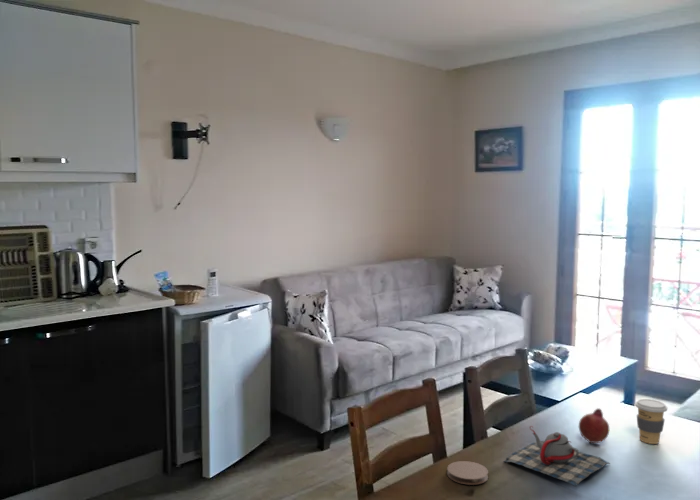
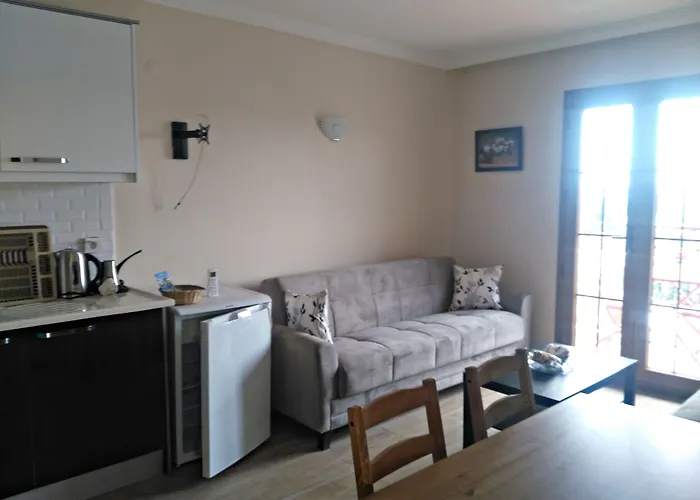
- teapot (557, 448)
- coaster (467, 472)
- coffee cup (650, 421)
- fruit (594, 425)
